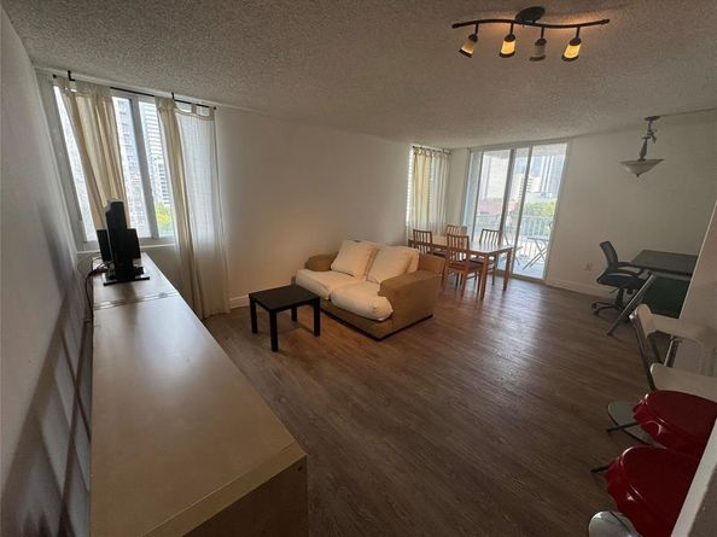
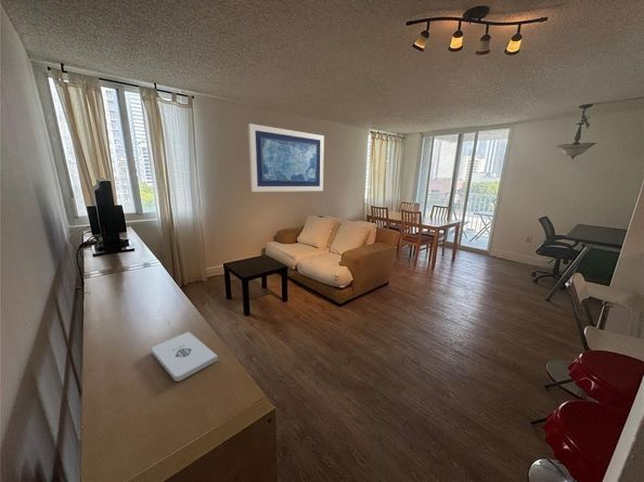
+ notepad (183, 353)
+ wall art (289, 161)
